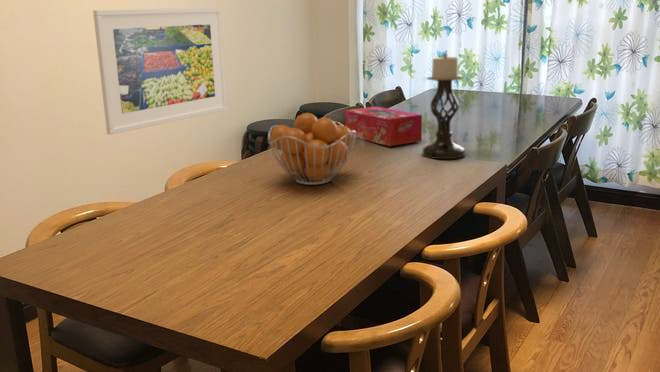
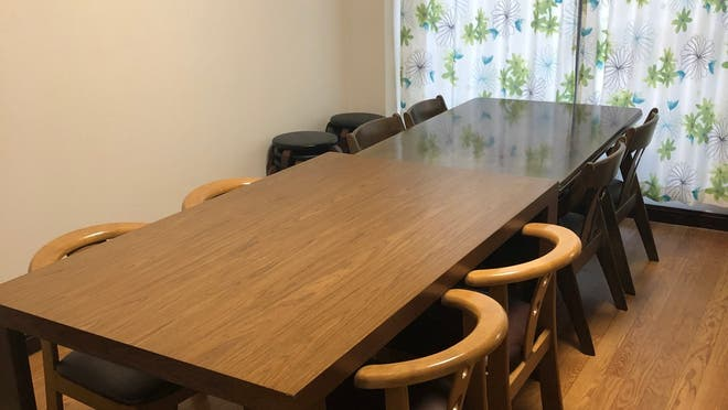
- tissue box (382, 125)
- fruit basket (312, 148)
- candle holder (444, 105)
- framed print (168, 65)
